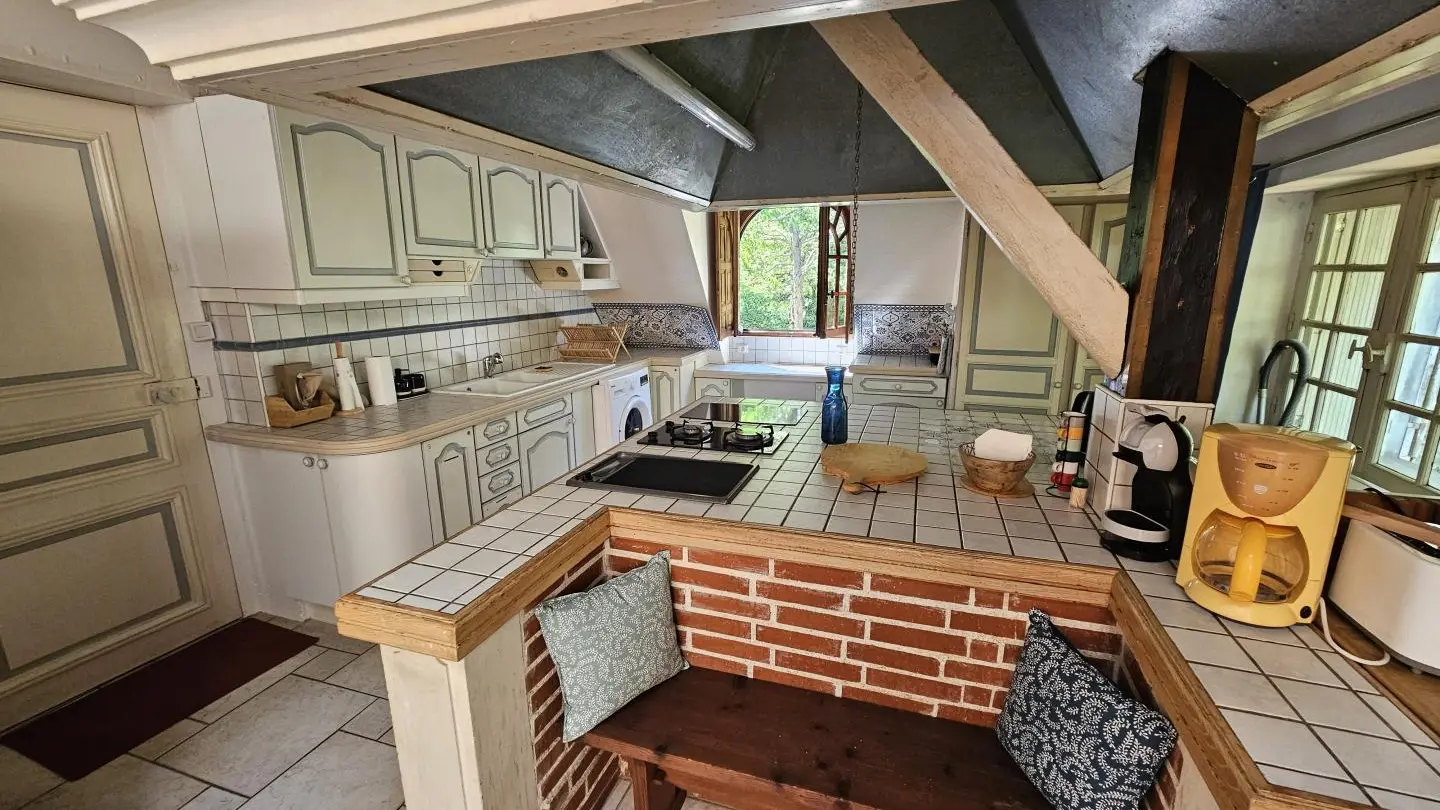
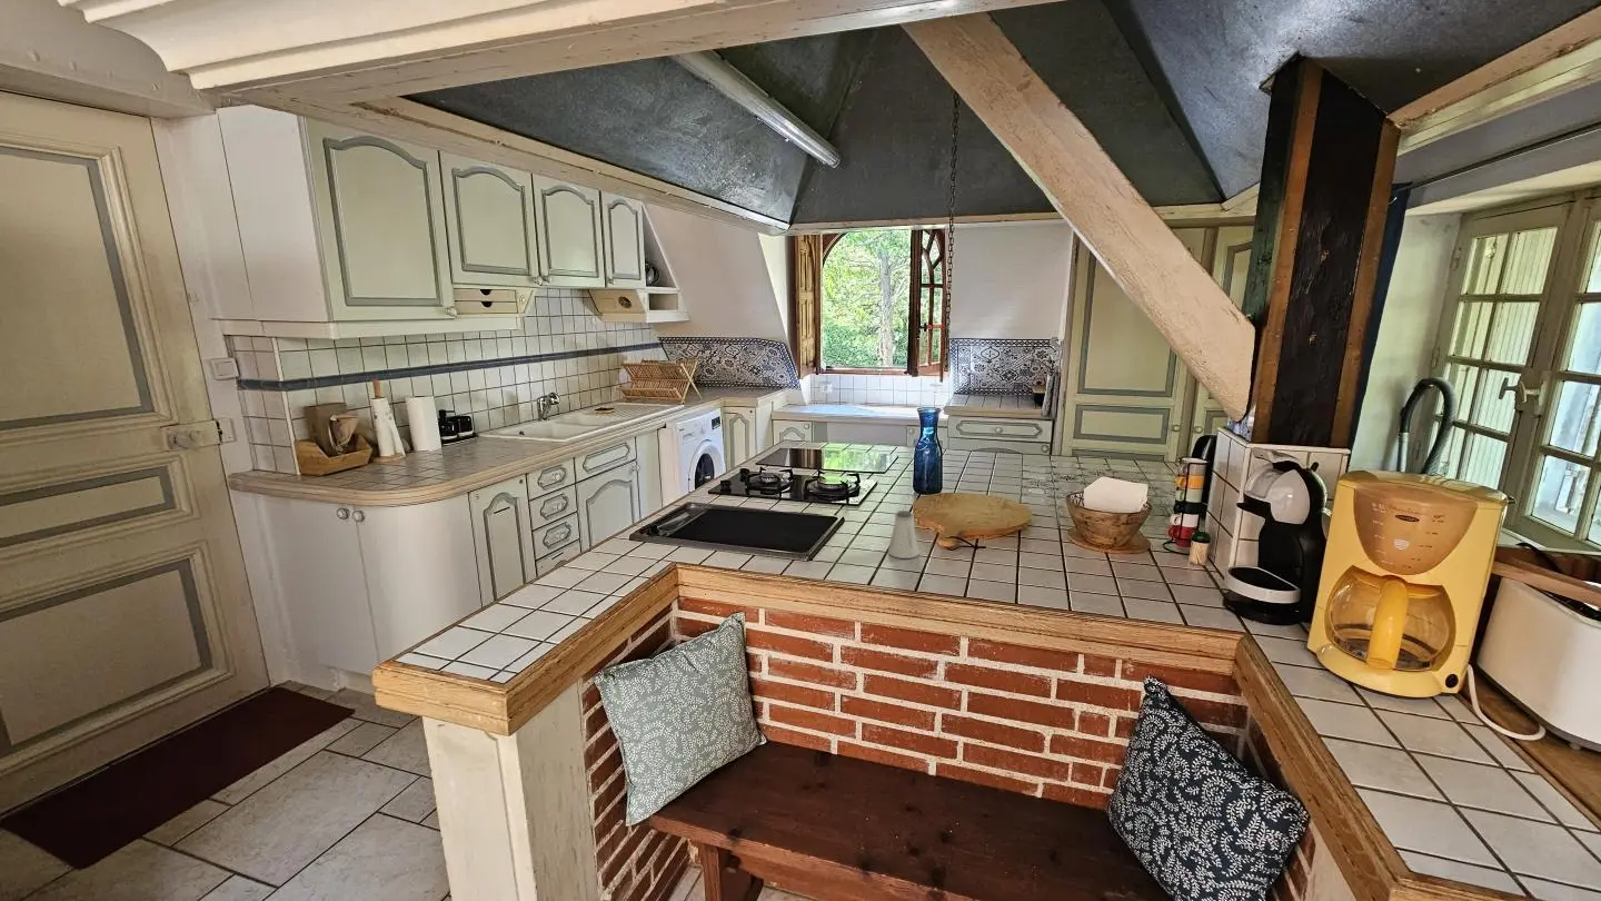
+ saltshaker (903, 533)
